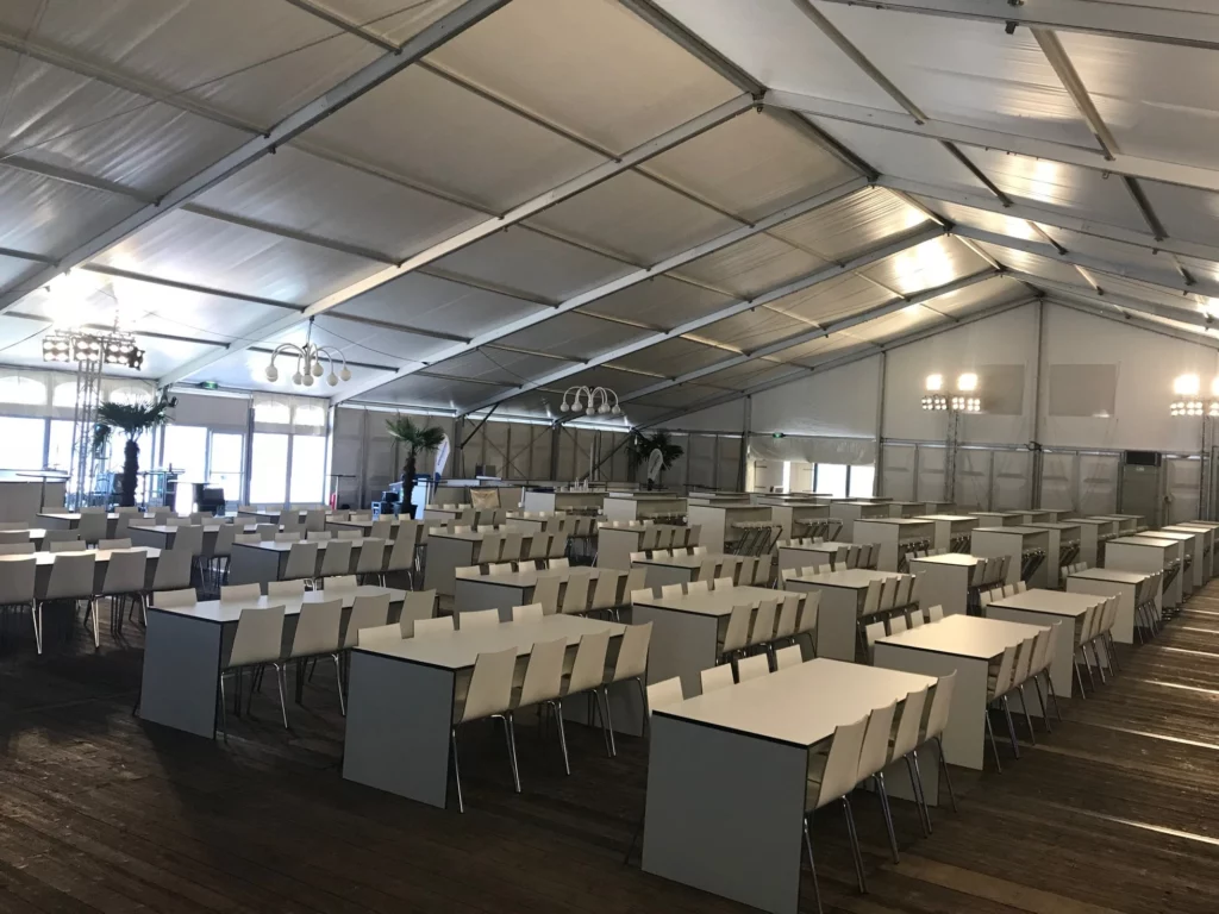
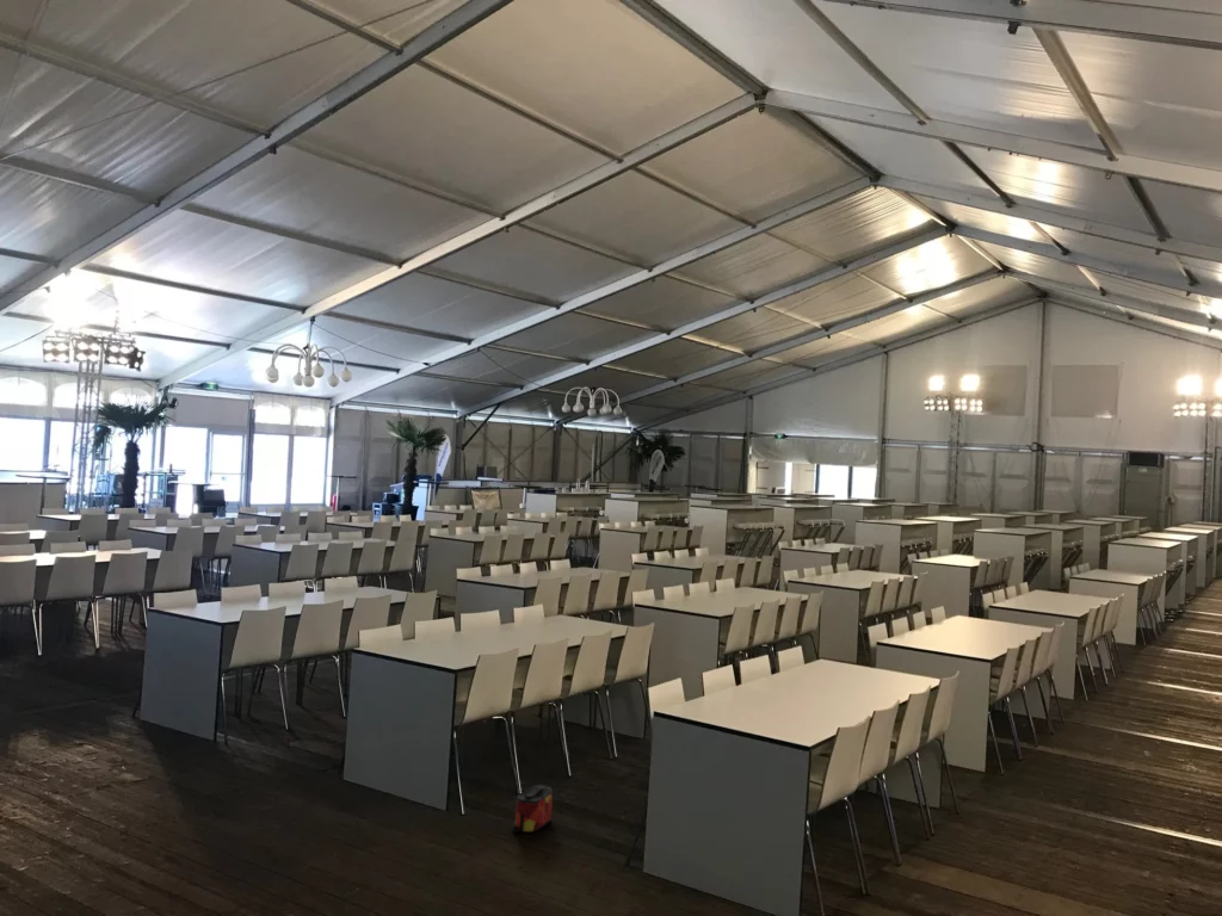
+ bag (532, 807)
